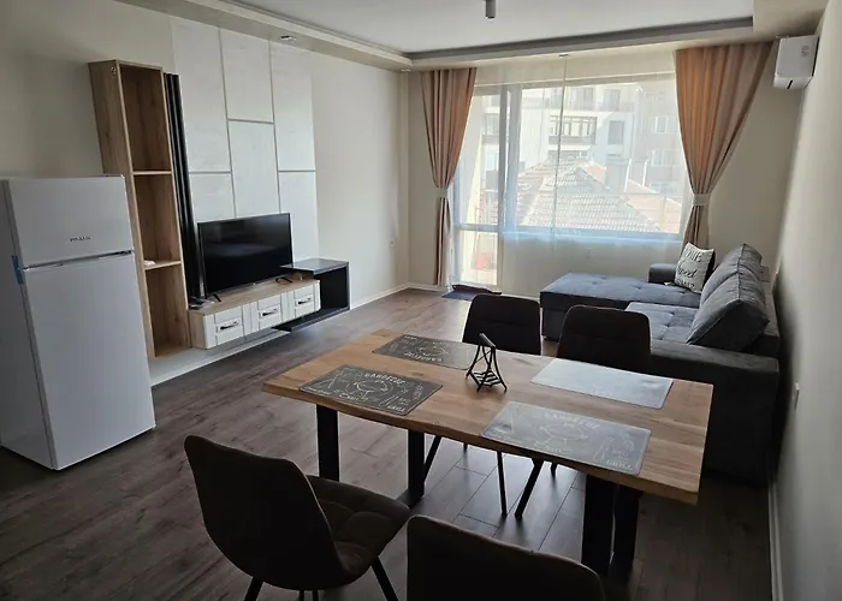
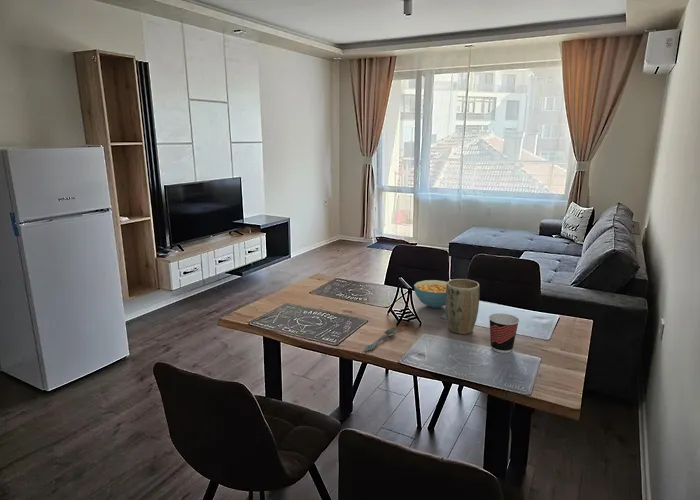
+ cereal bowl (434, 296)
+ spoon (381, 338)
+ cup (502, 333)
+ plant pot (461, 306)
